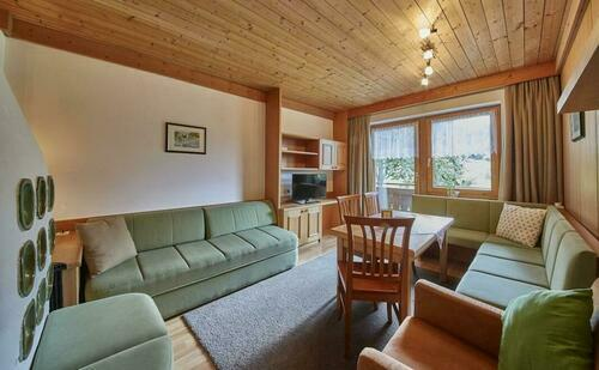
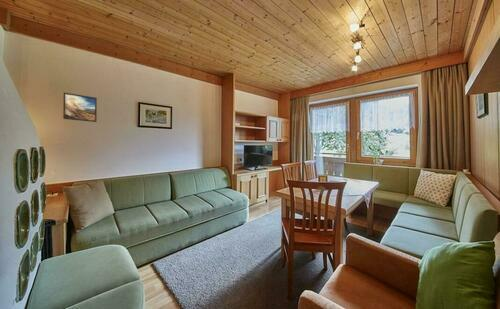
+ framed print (80, 107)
